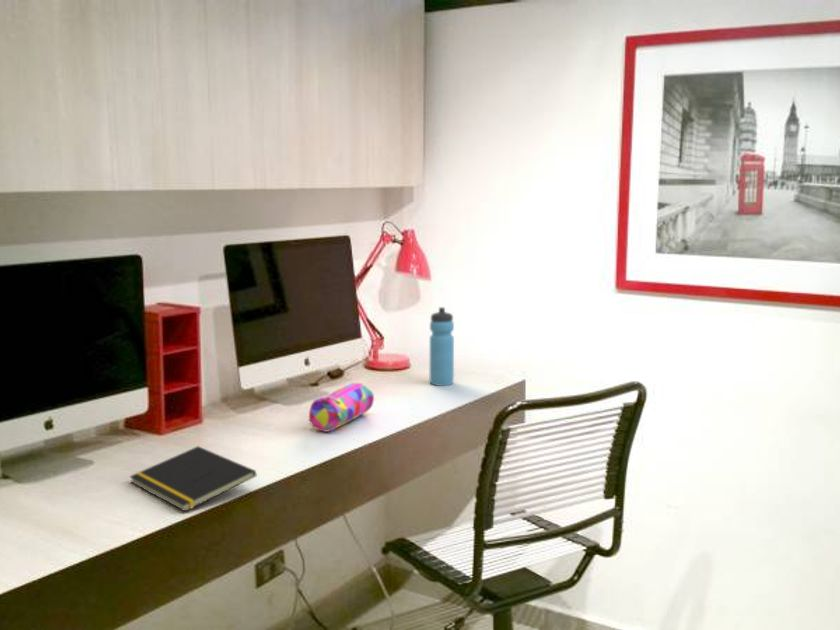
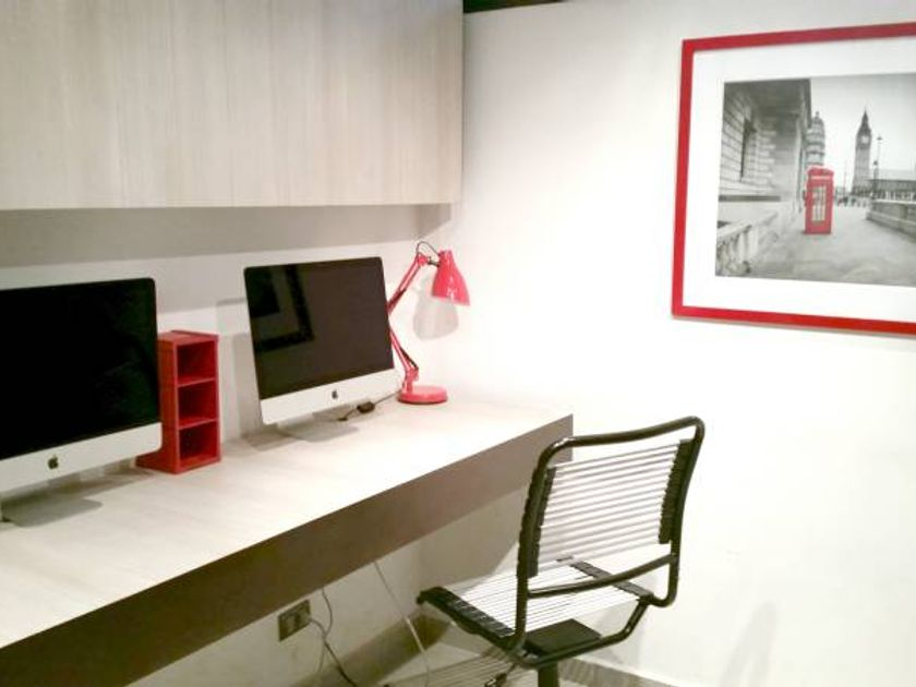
- notepad (192, 476)
- pencil case (342, 405)
- water bottle (441, 346)
